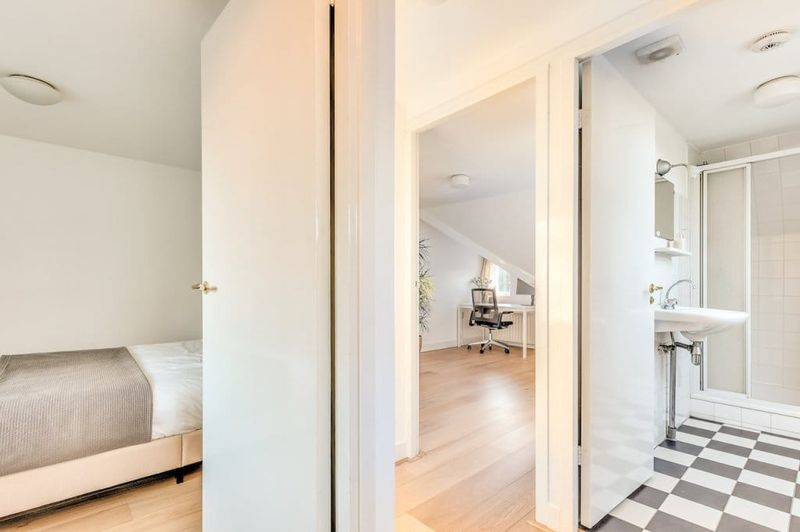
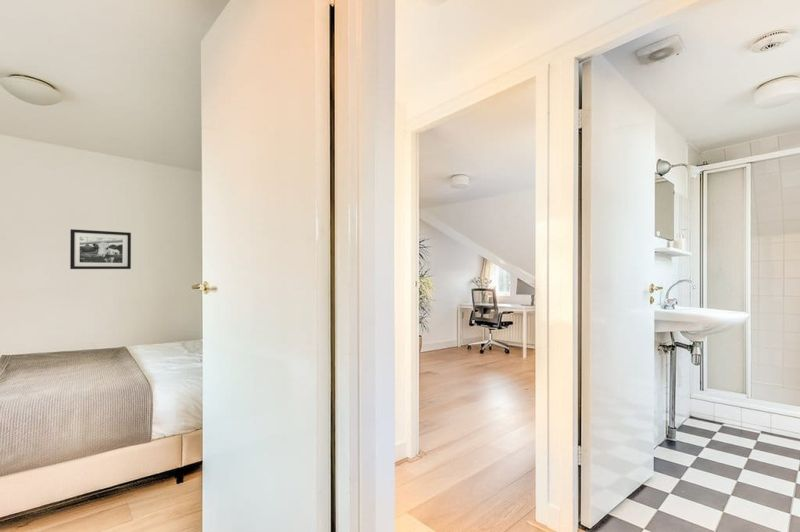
+ picture frame (101, 250)
